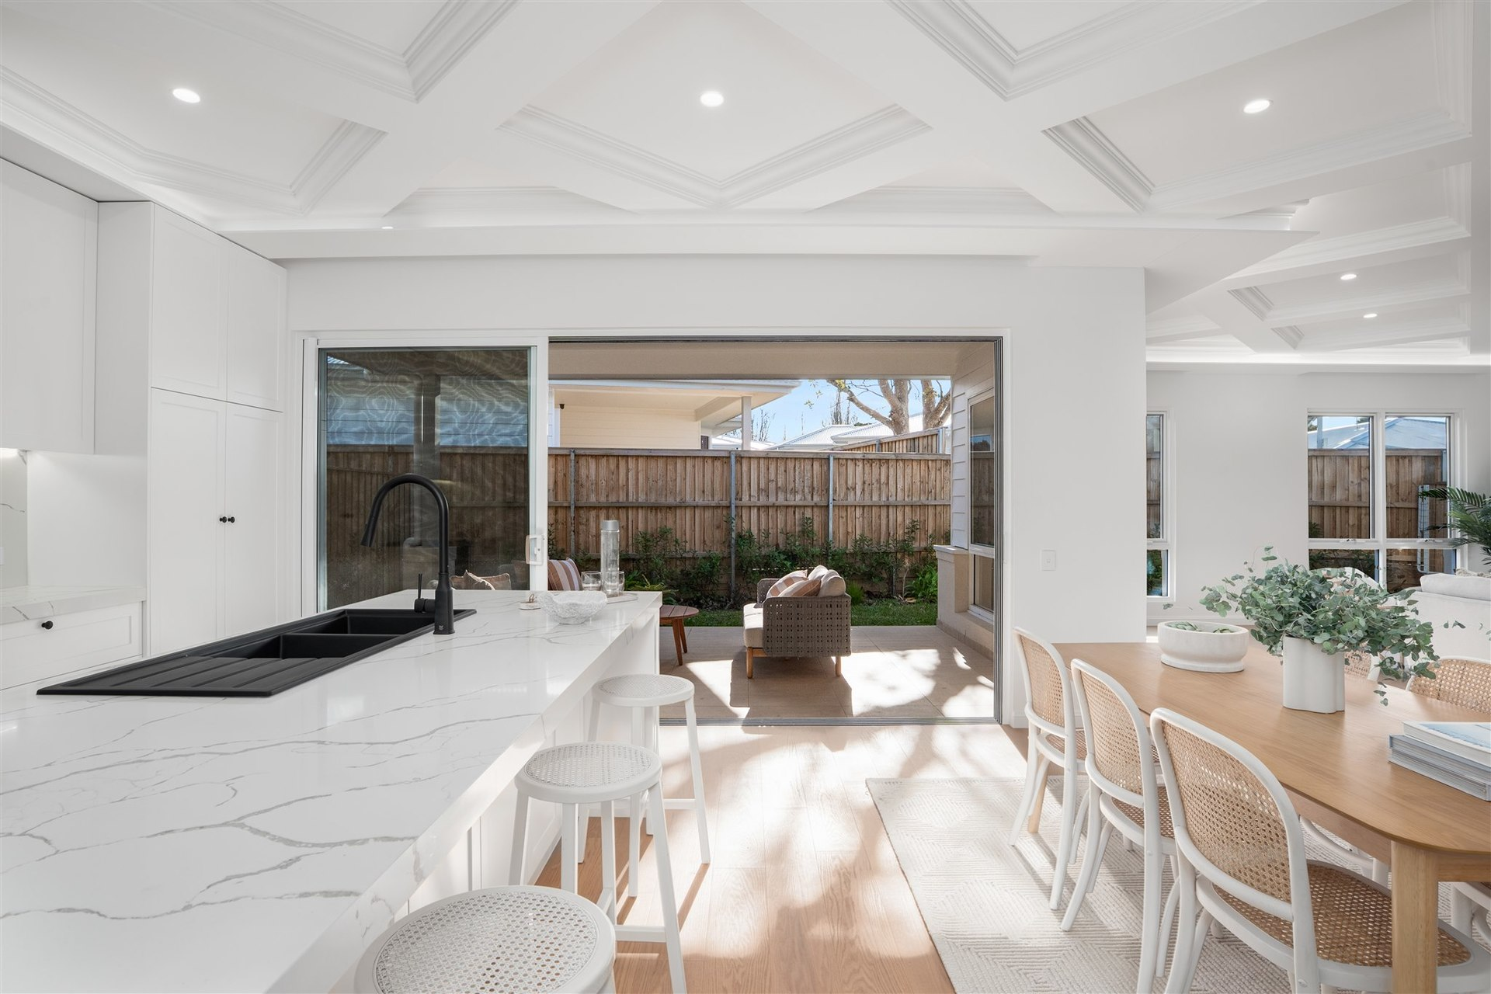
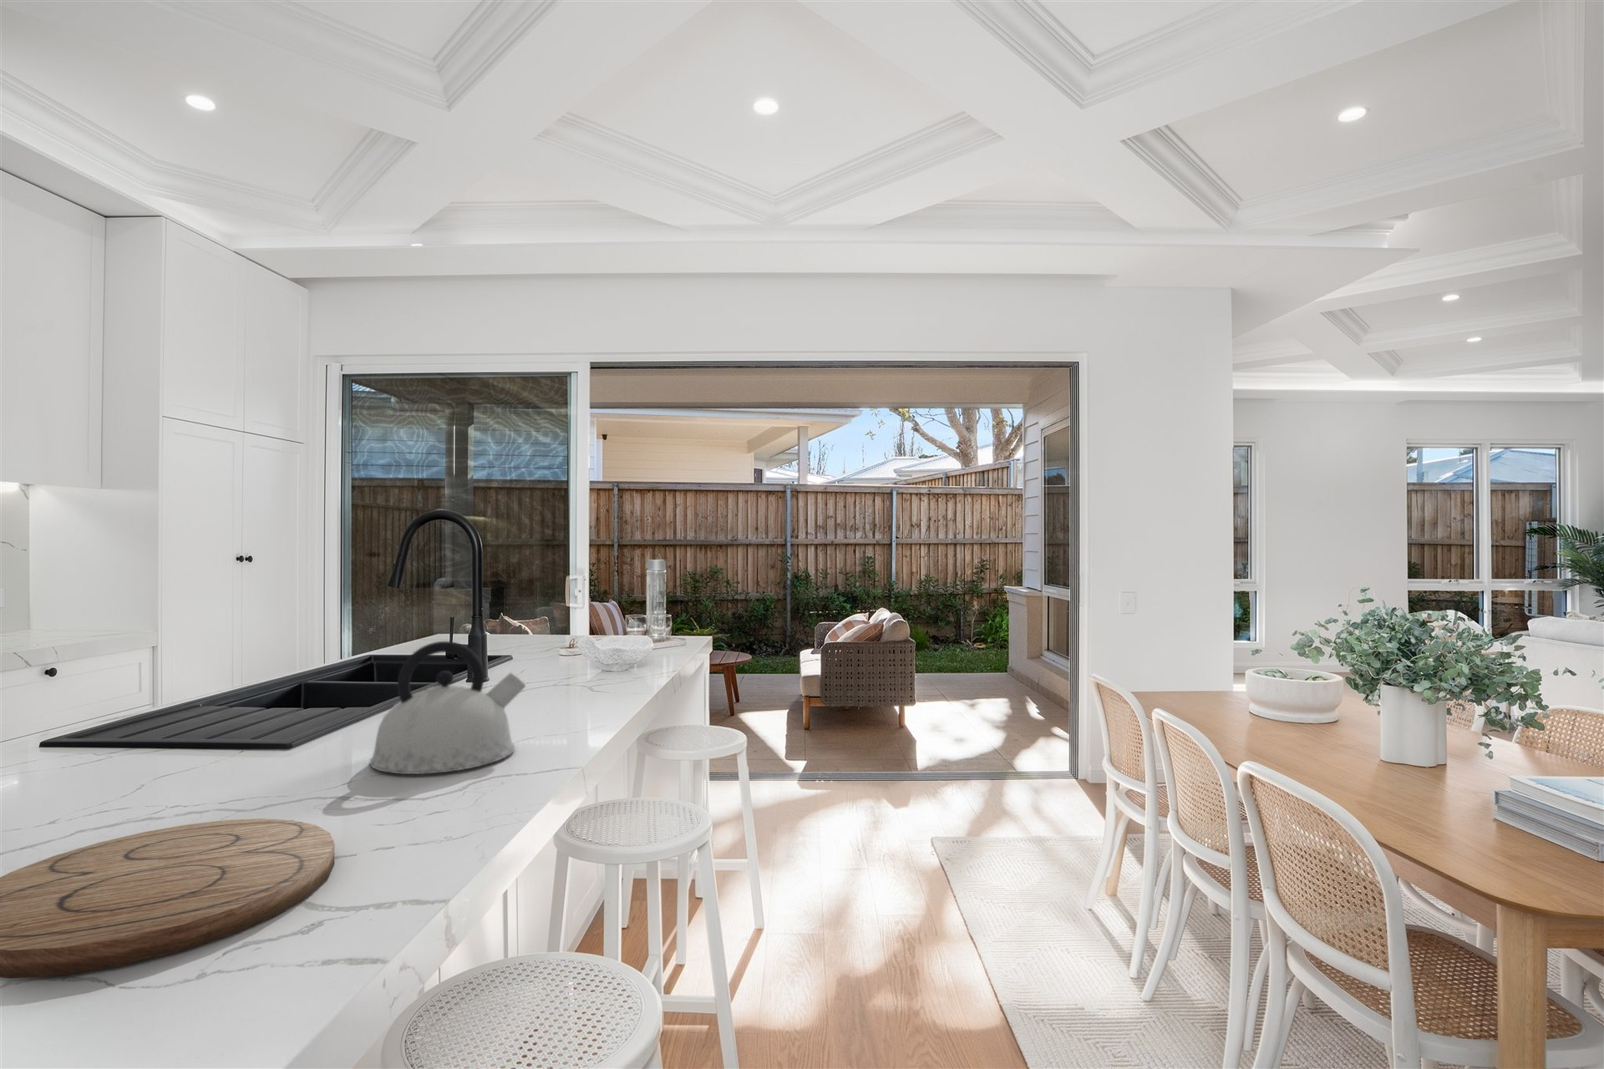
+ cutting board (160, 883)
+ kettle (451, 697)
